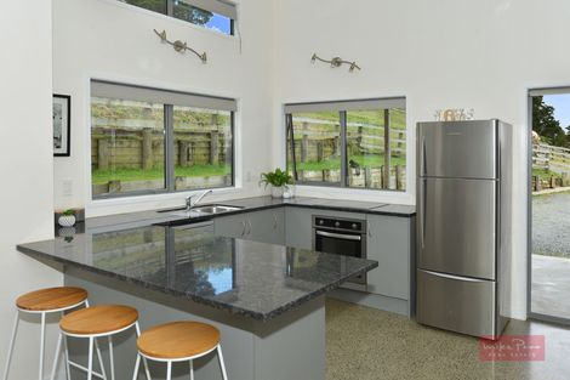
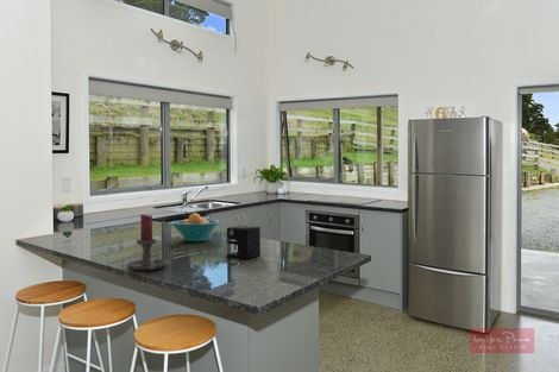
+ candle holder (147, 241)
+ coffee maker (234, 244)
+ fruit bowl (195, 226)
